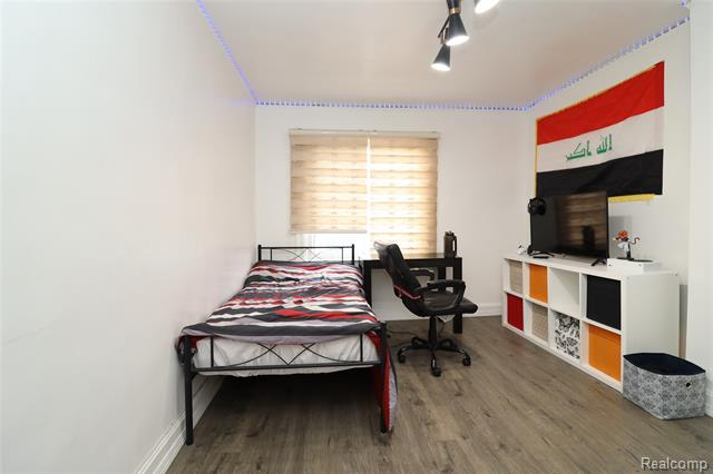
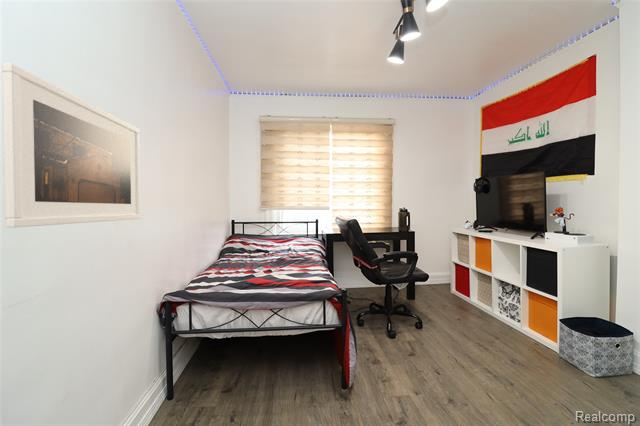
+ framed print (91, 163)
